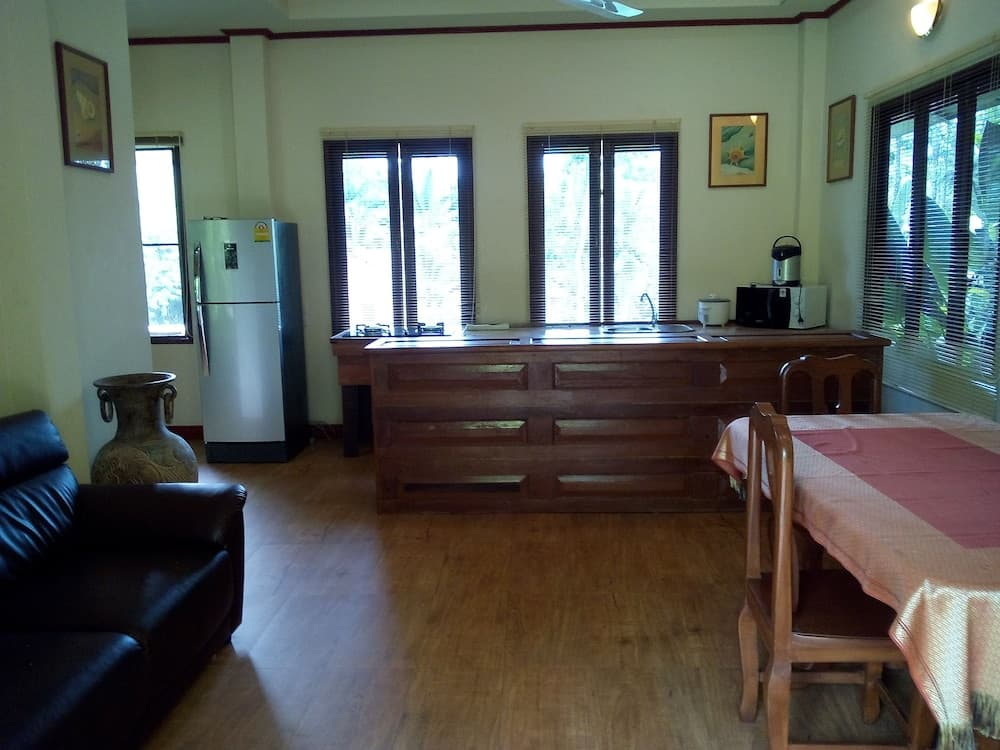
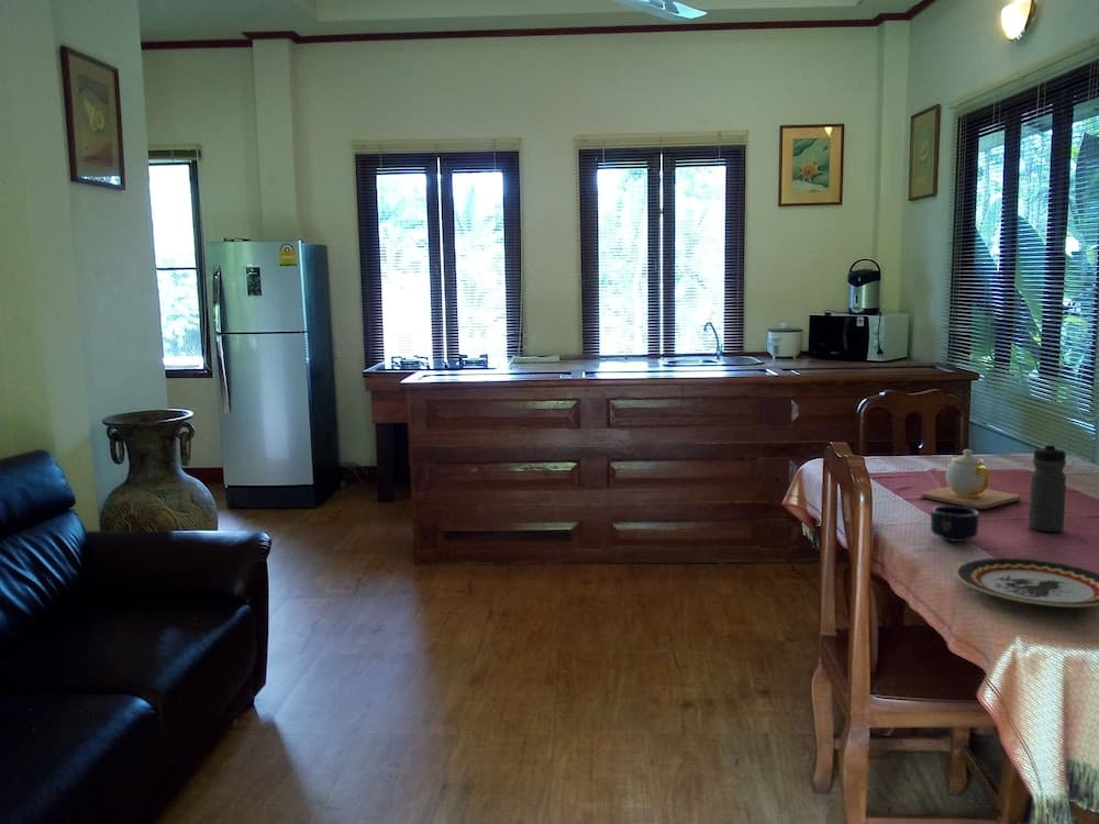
+ teapot (970, 472)
+ mug (956, 523)
+ water bottle (1047, 486)
+ plate (1035, 584)
